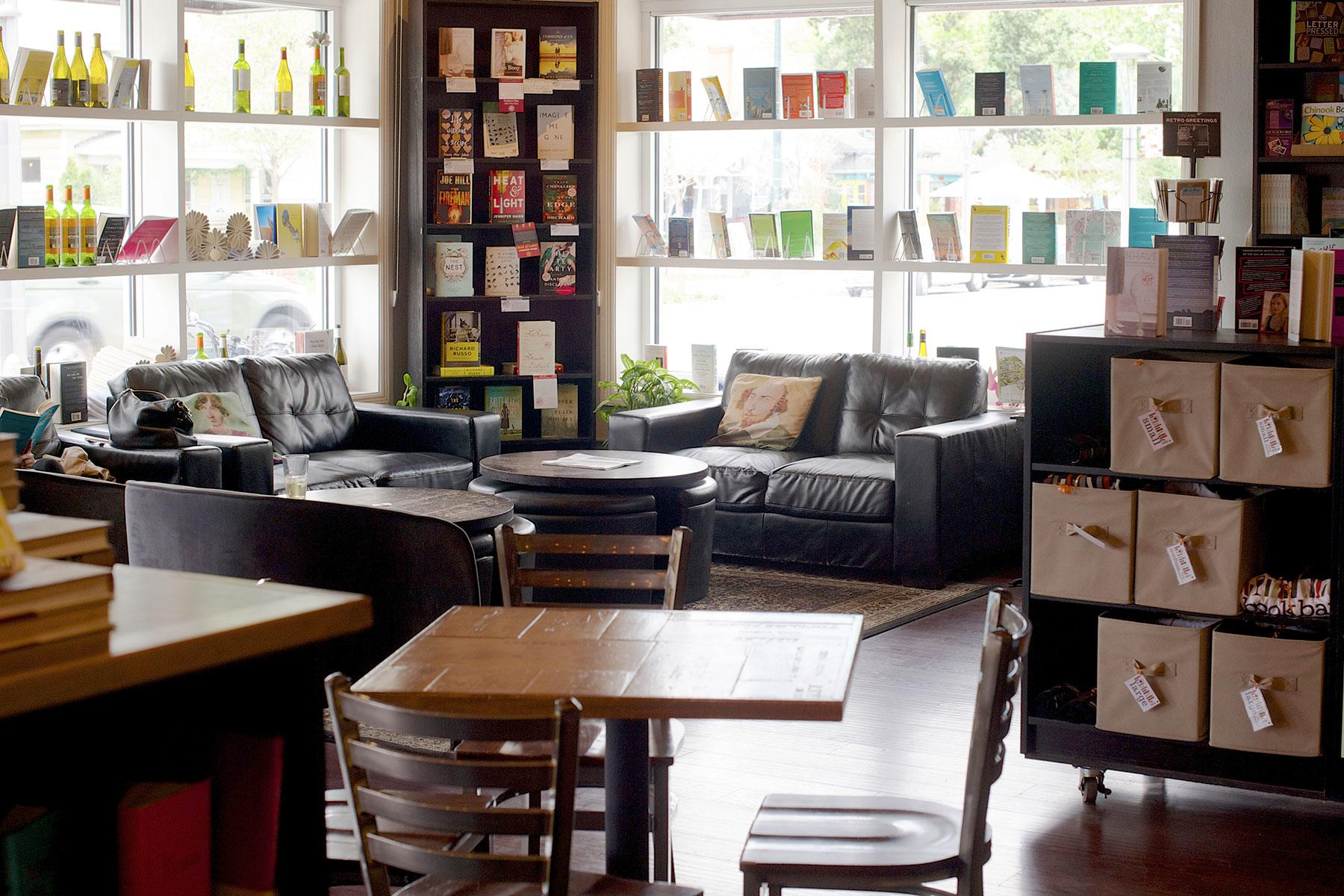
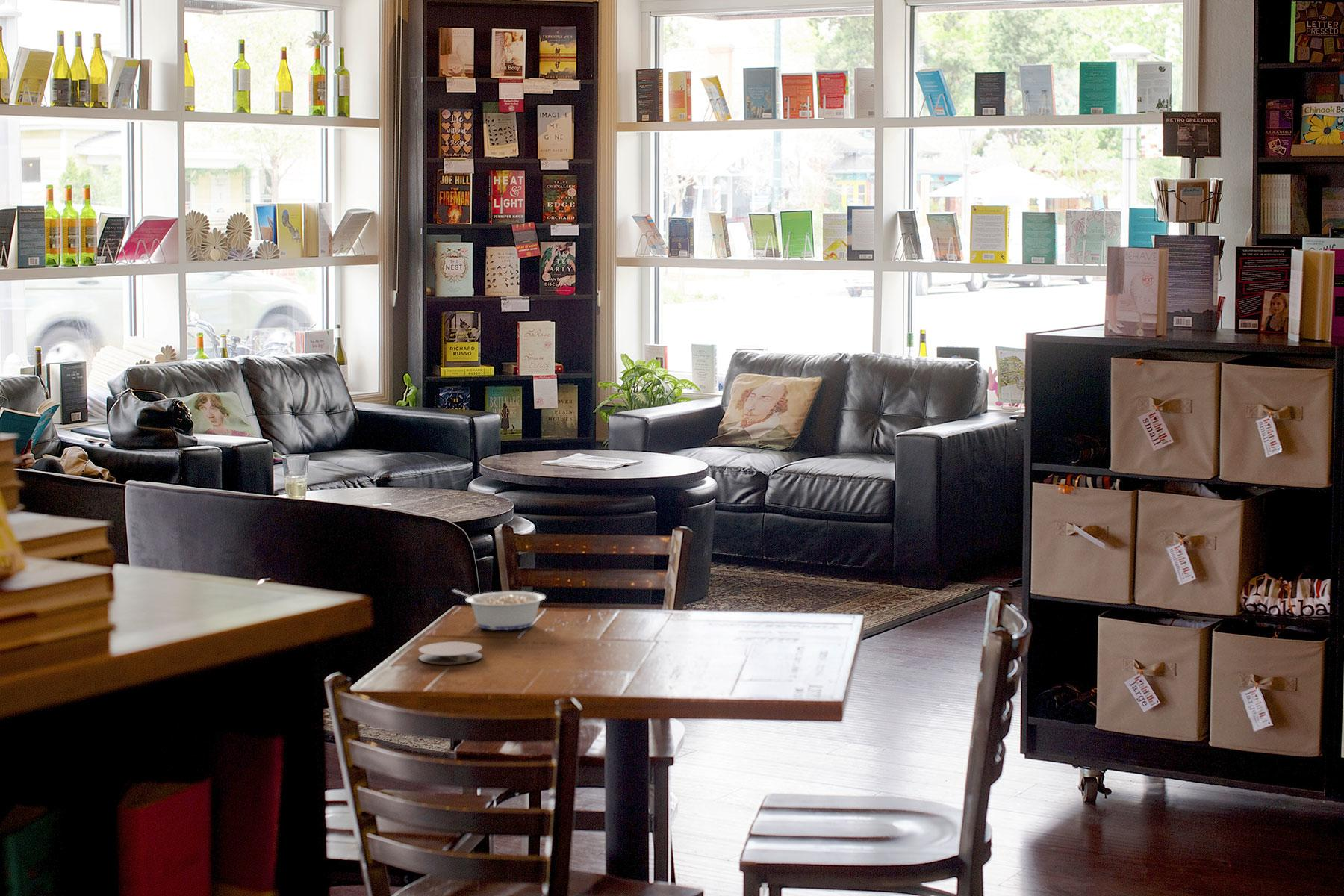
+ legume (503, 609)
+ coaster (450, 653)
